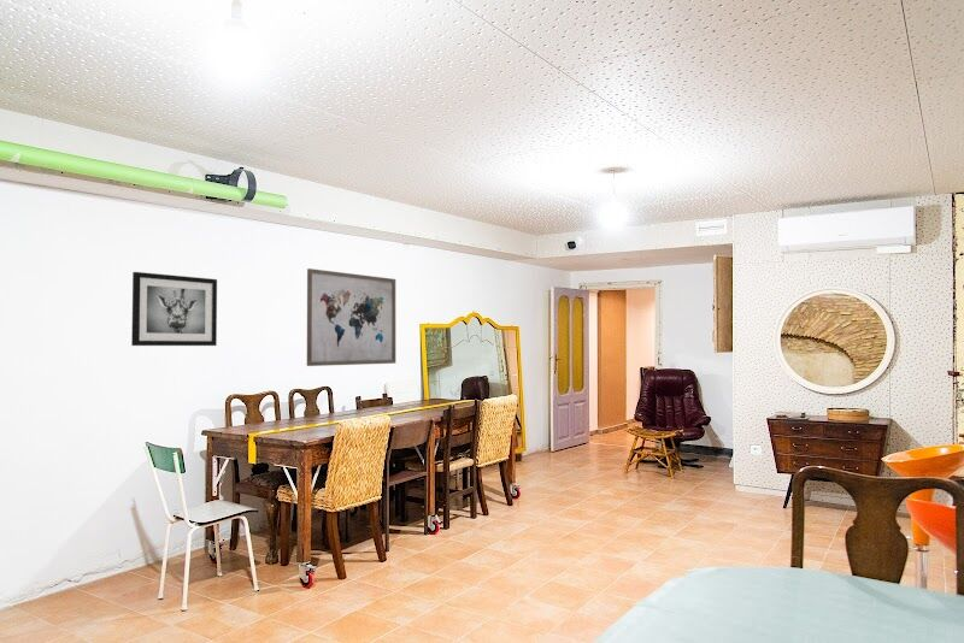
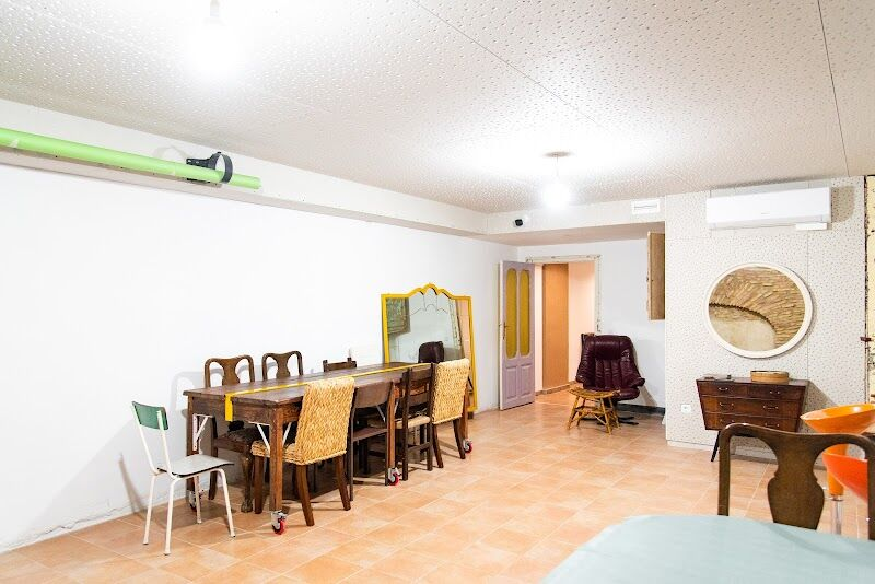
- wall art (354, 319)
- wall art (176, 311)
